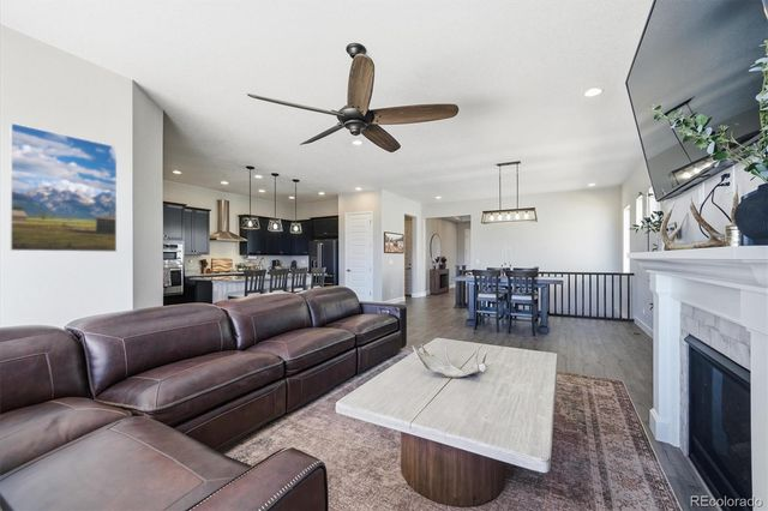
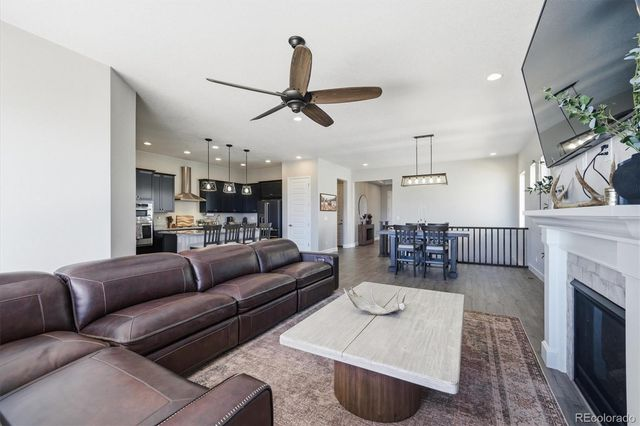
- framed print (68, 193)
